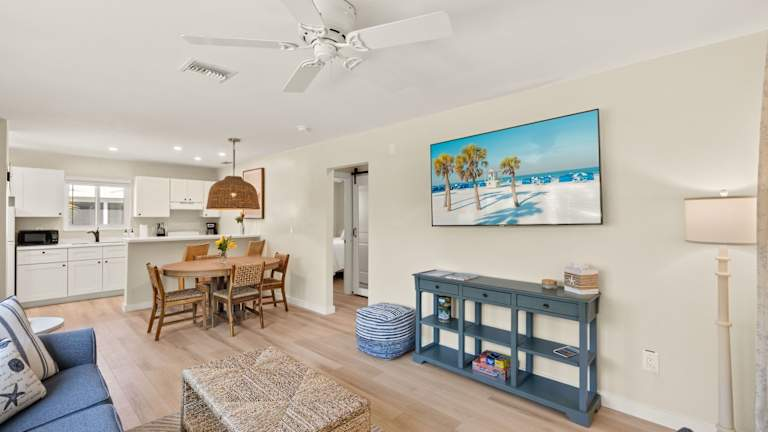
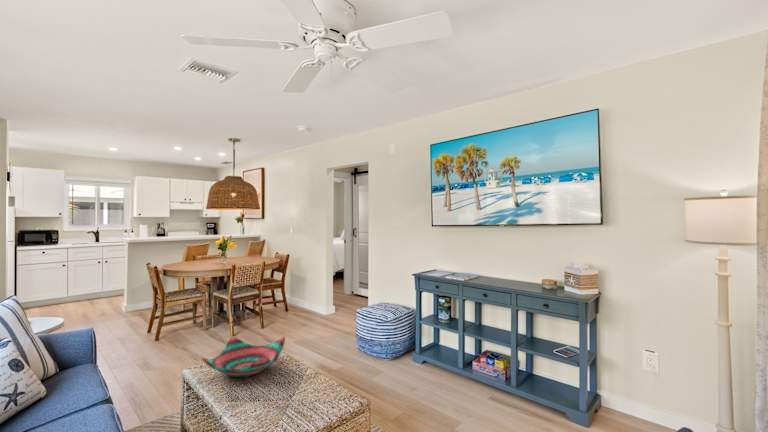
+ decorative bowl (246, 358)
